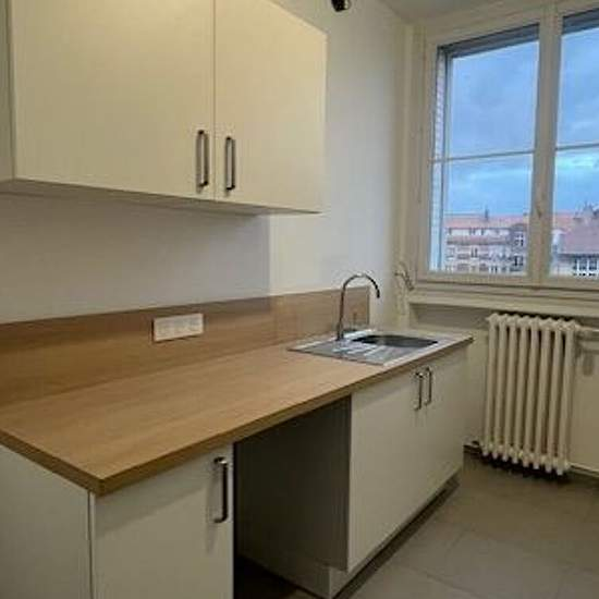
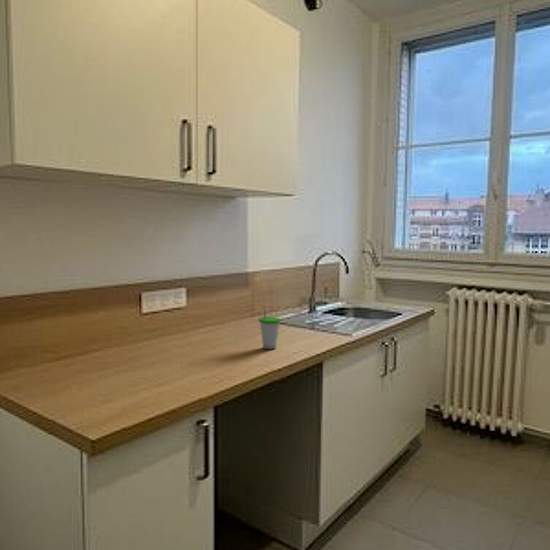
+ cup (269, 326)
